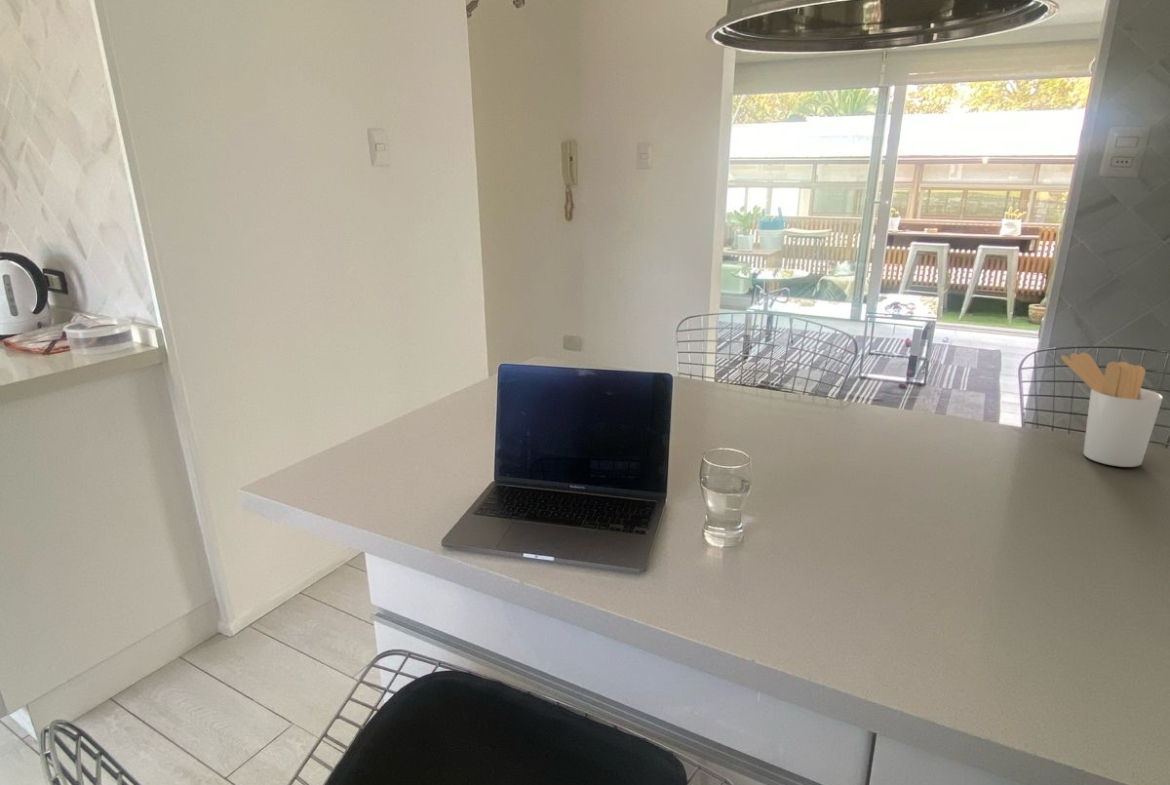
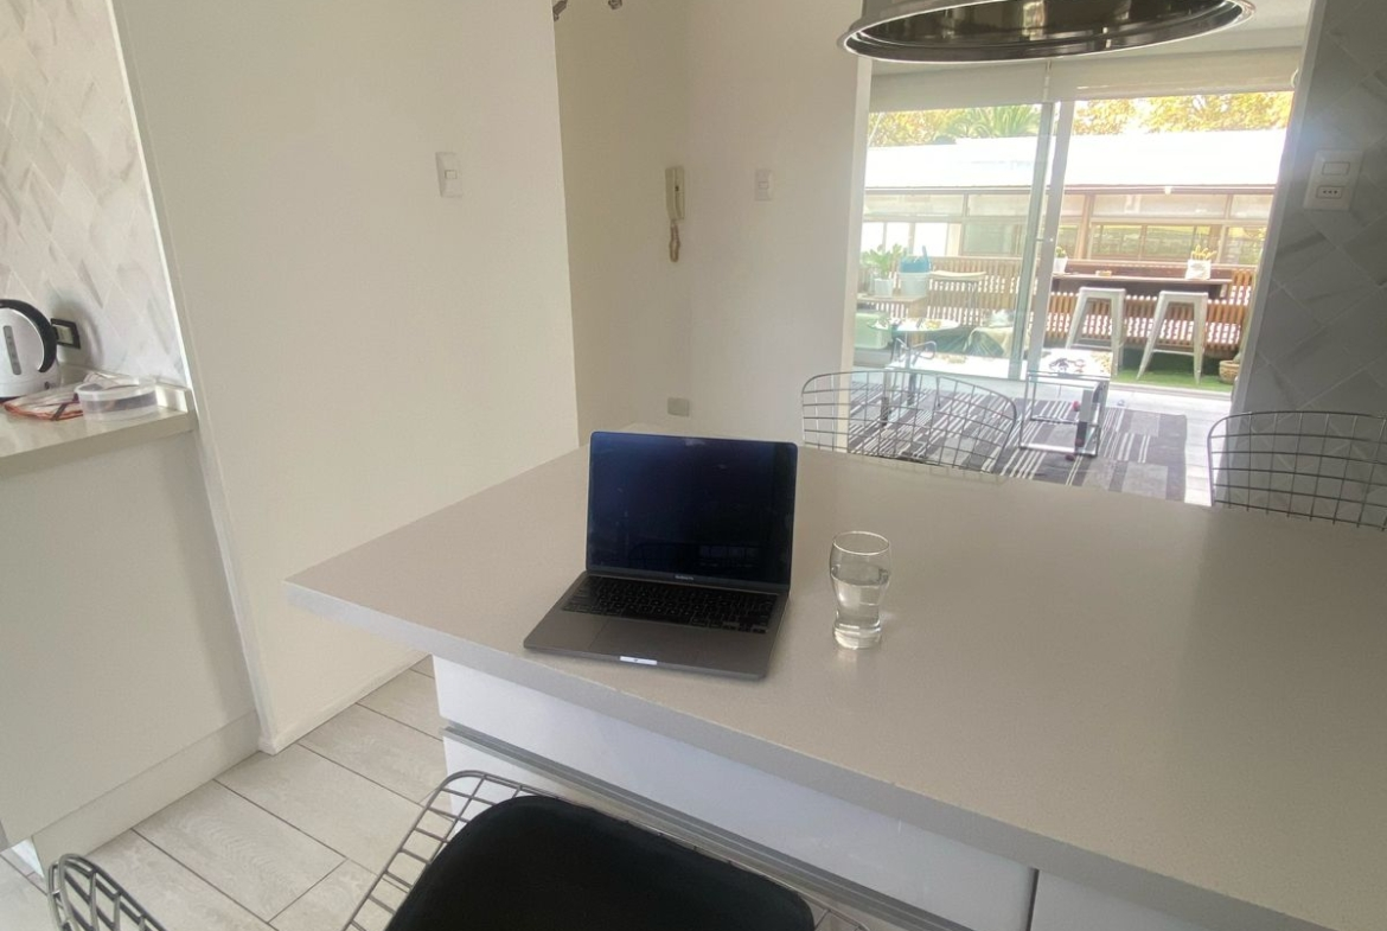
- utensil holder (1104, 405)
